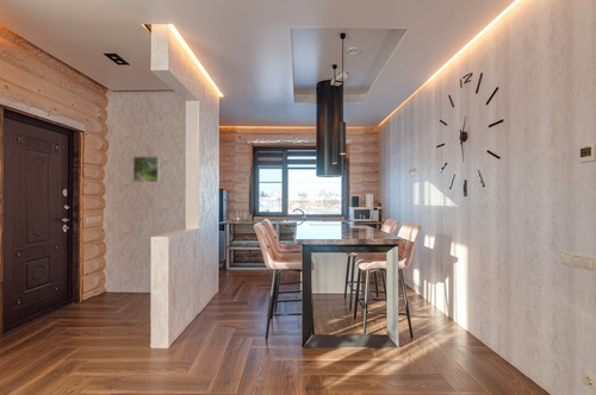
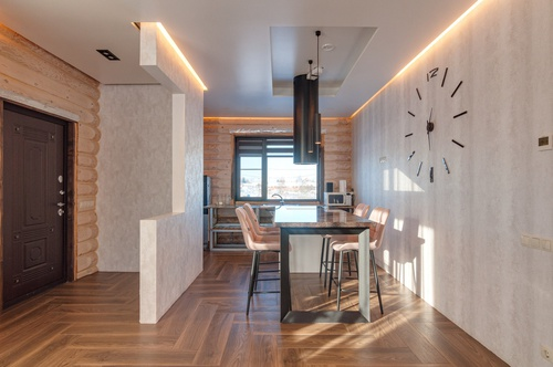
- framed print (145, 169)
